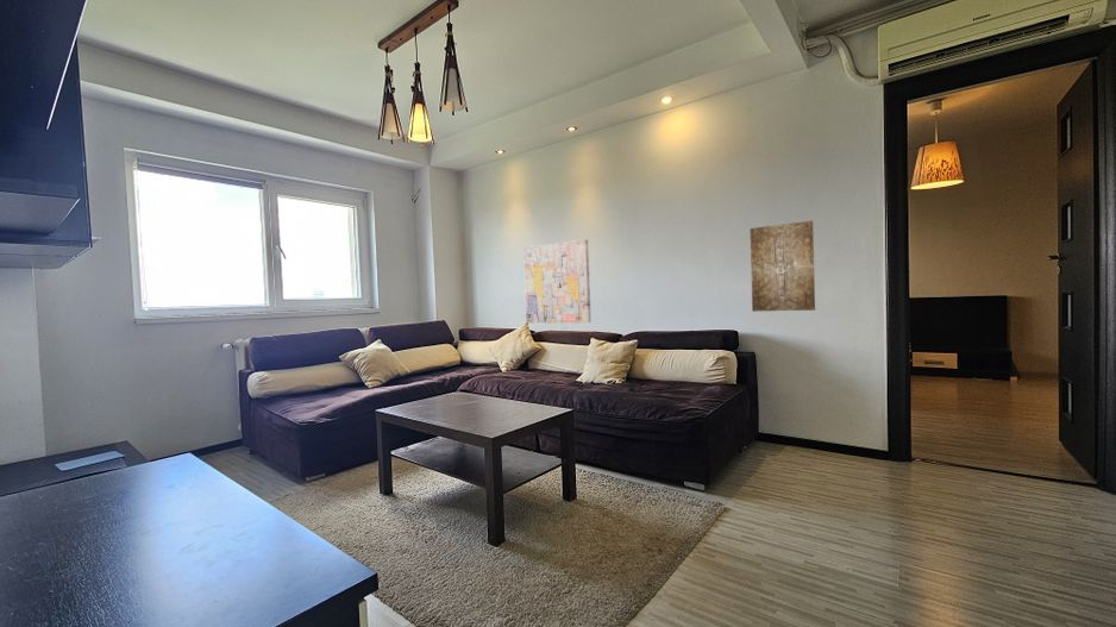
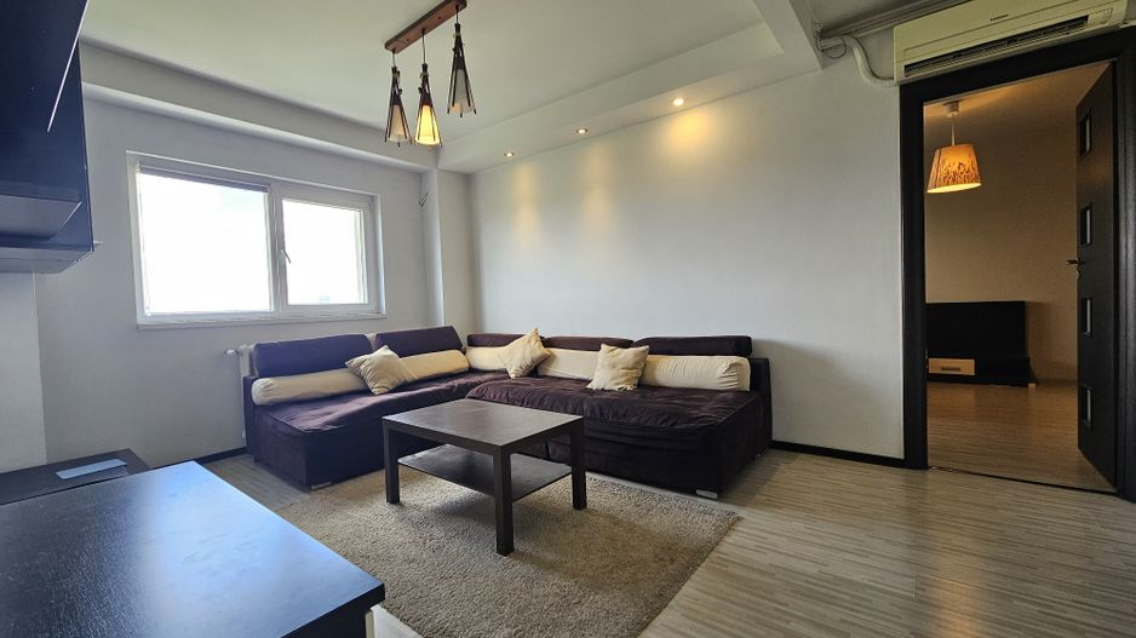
- wall art (556, 283)
- wall art (780, 268)
